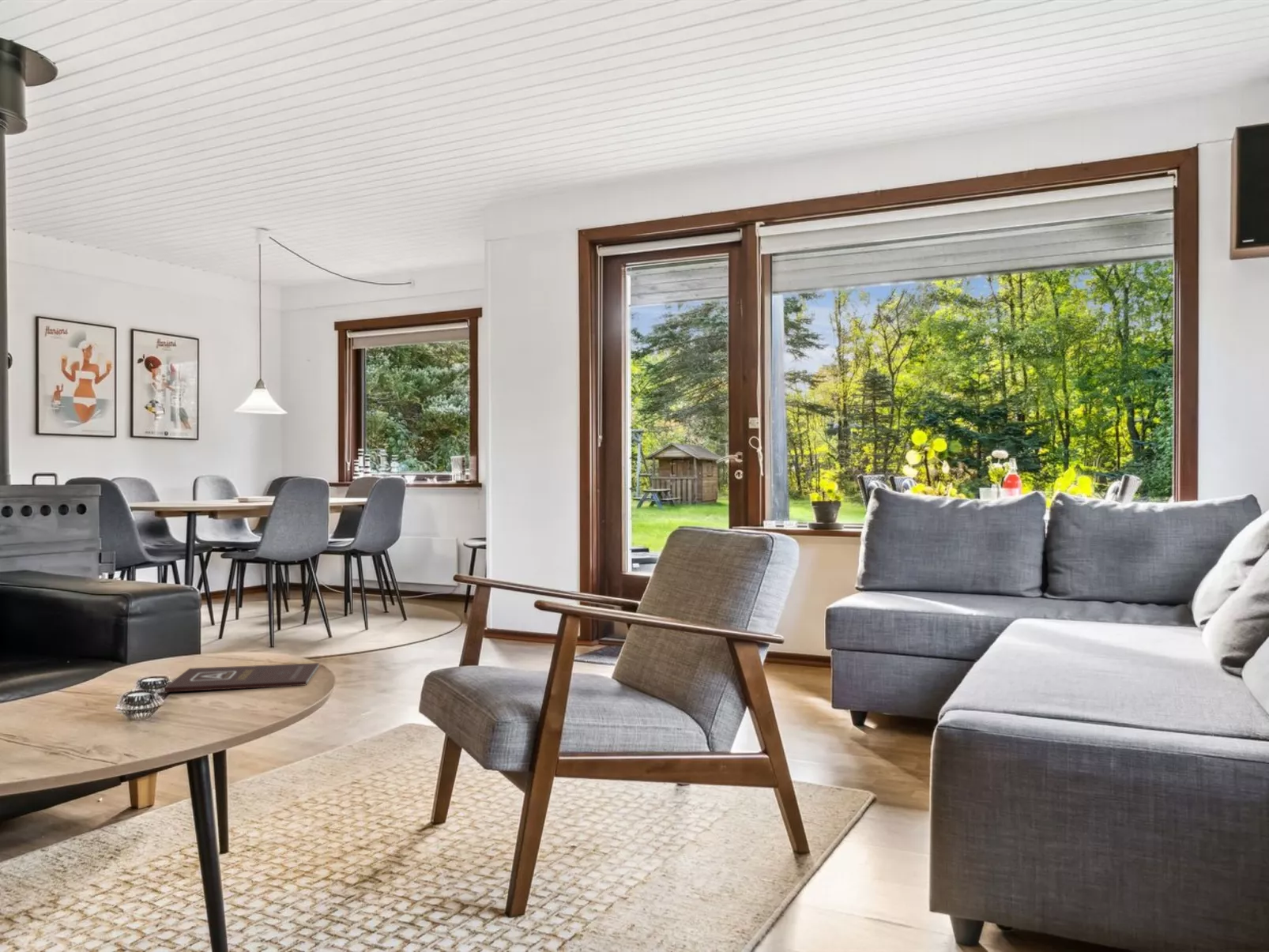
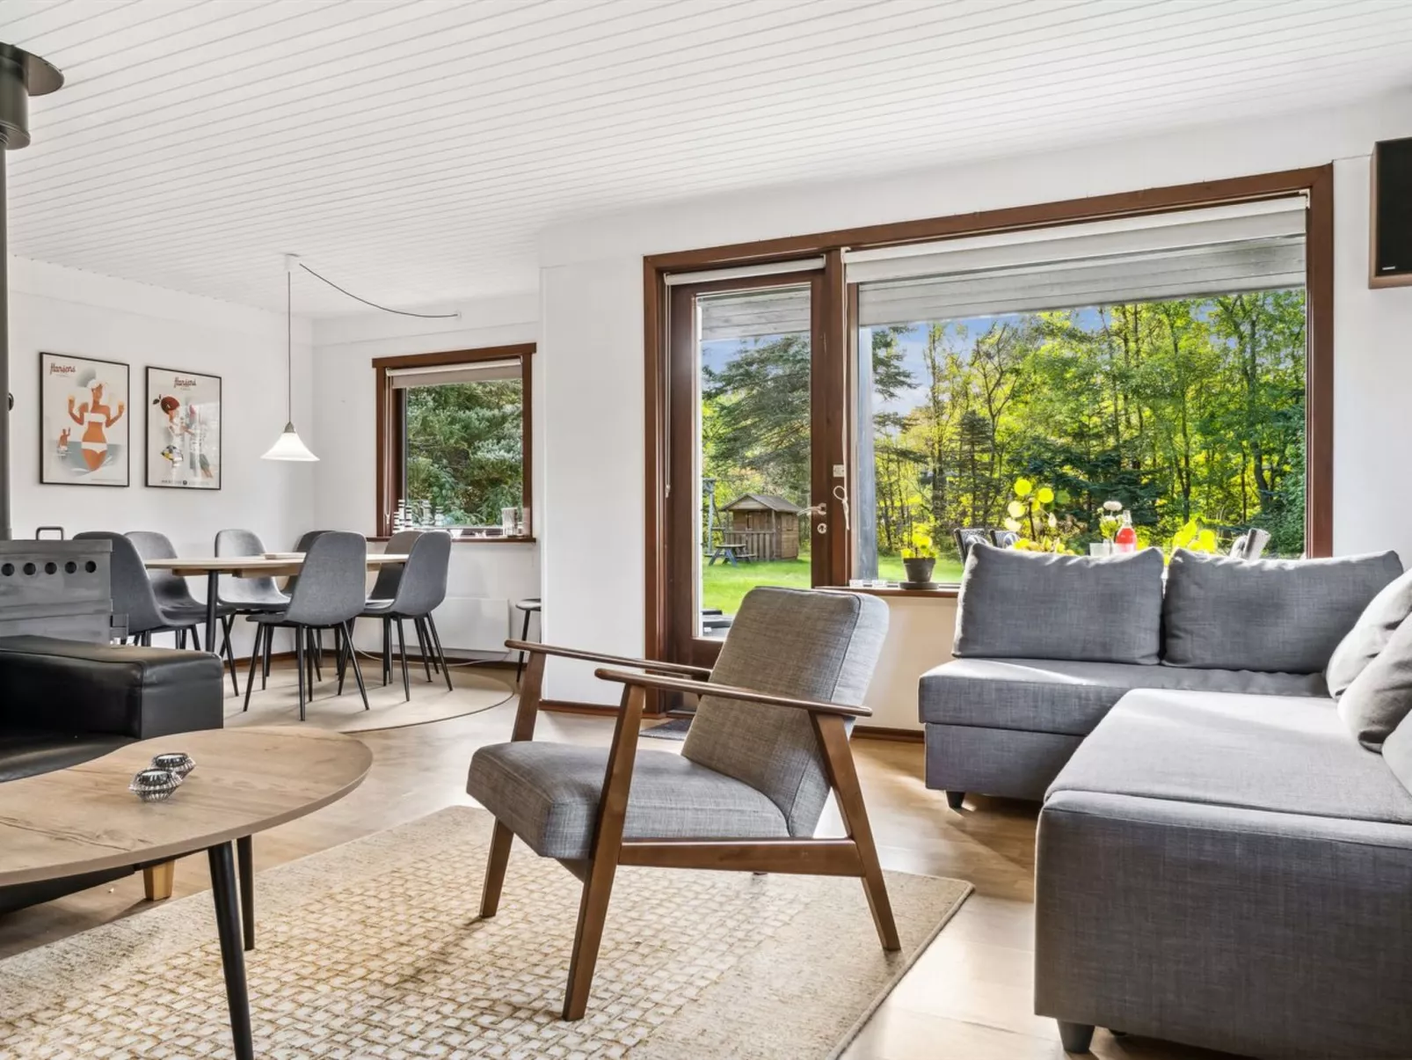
- book (246, 676)
